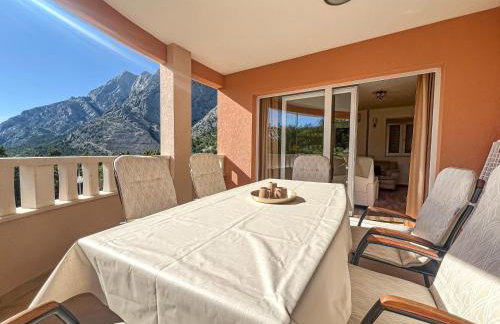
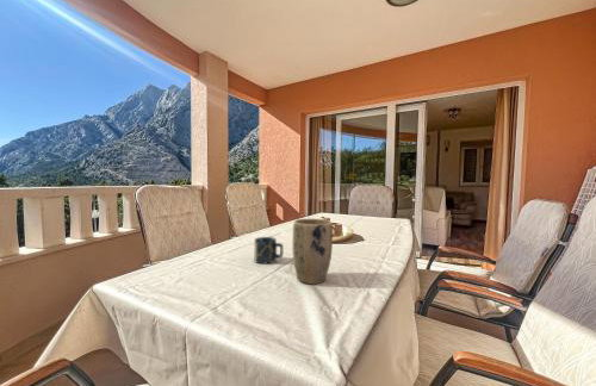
+ cup (268, 249)
+ plant pot (311, 250)
